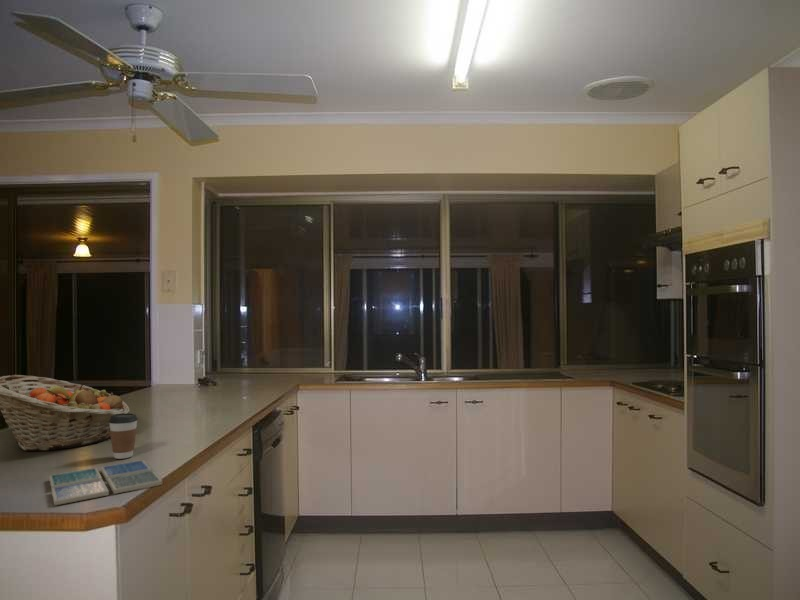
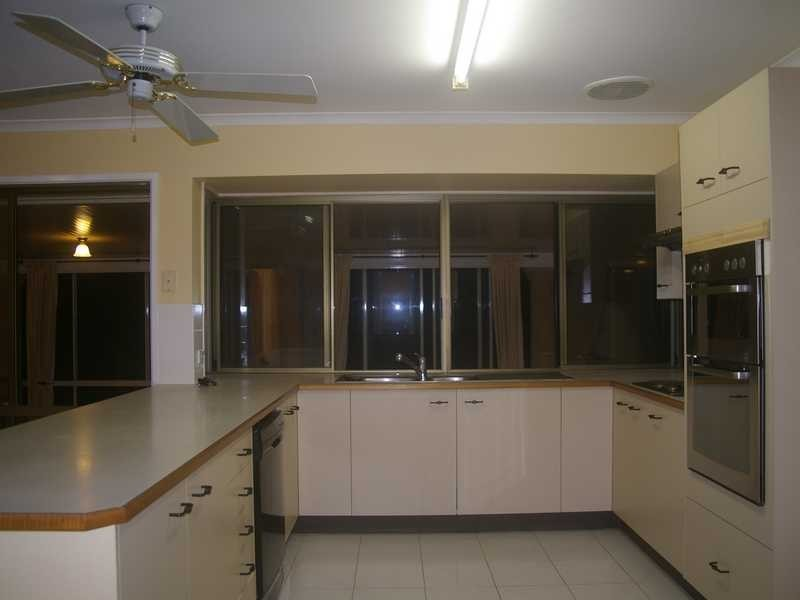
- coffee cup (123, 435)
- drink coaster (103, 481)
- fruit basket (62, 406)
